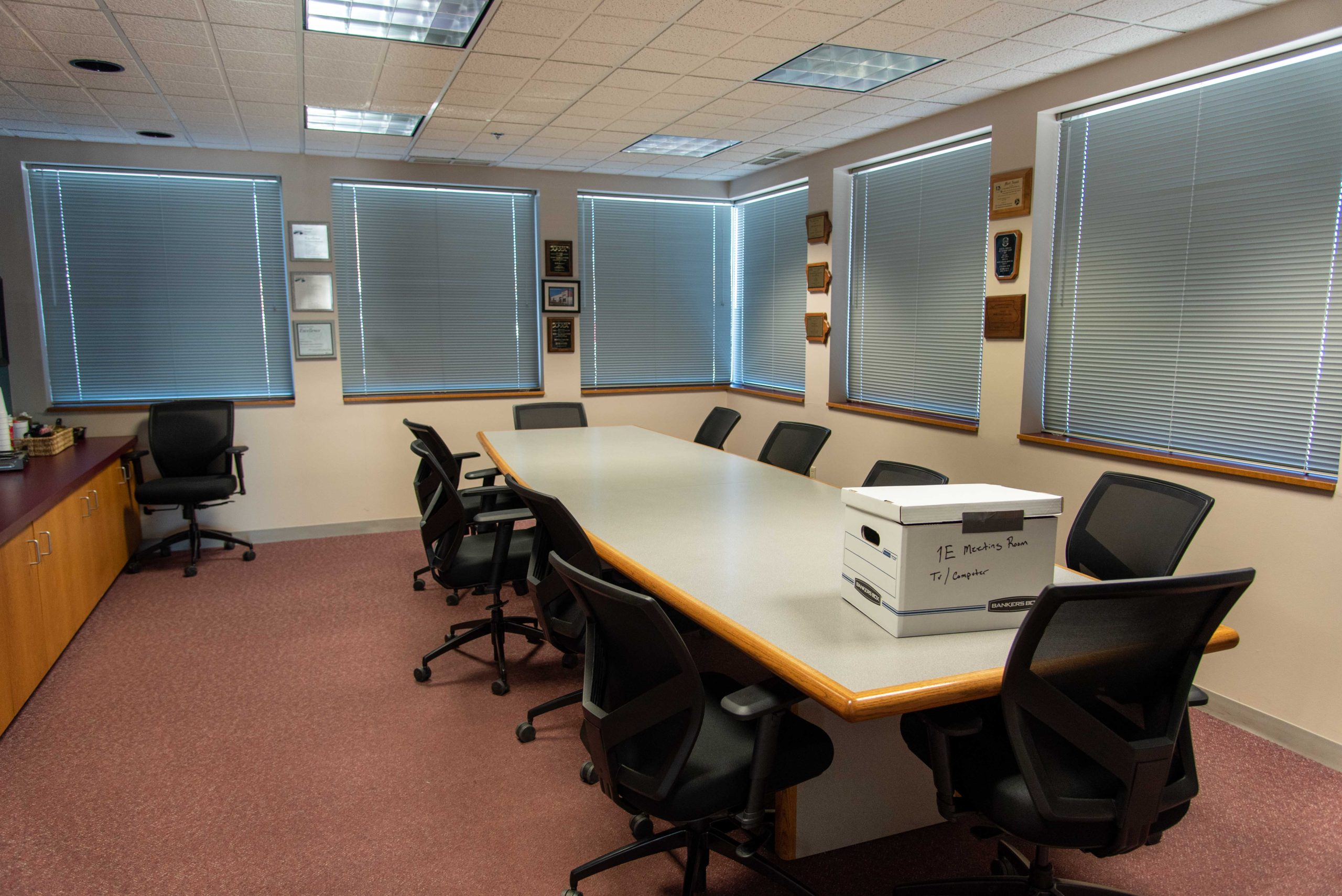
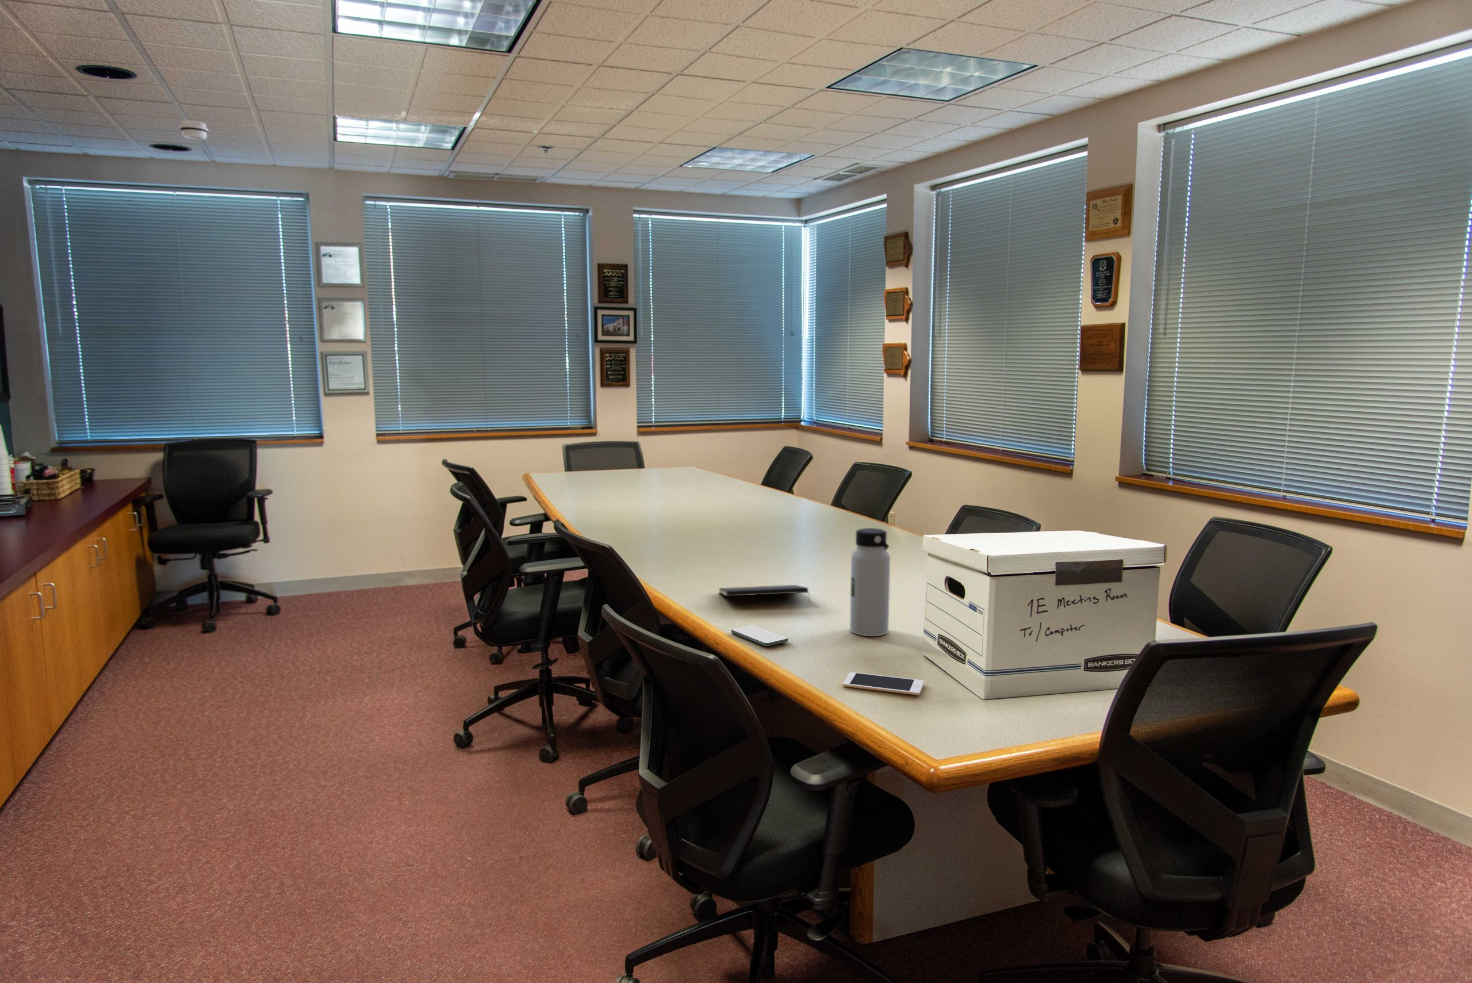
+ smartphone (759, 635)
+ cell phone (883, 683)
+ smoke detector (194, 129)
+ notepad (762, 590)
+ water bottle (870, 581)
